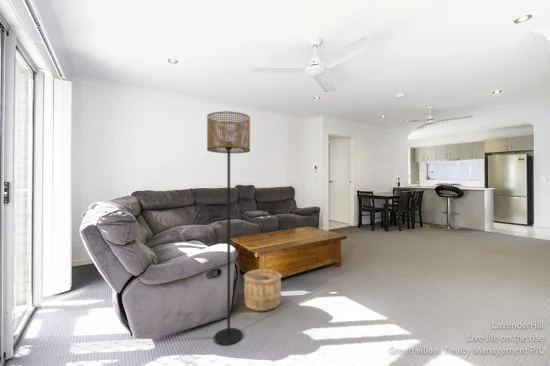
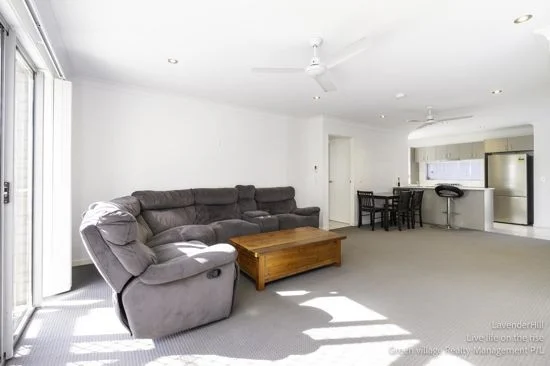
- wooden bucket (262, 288)
- floor lamp (228, 226)
